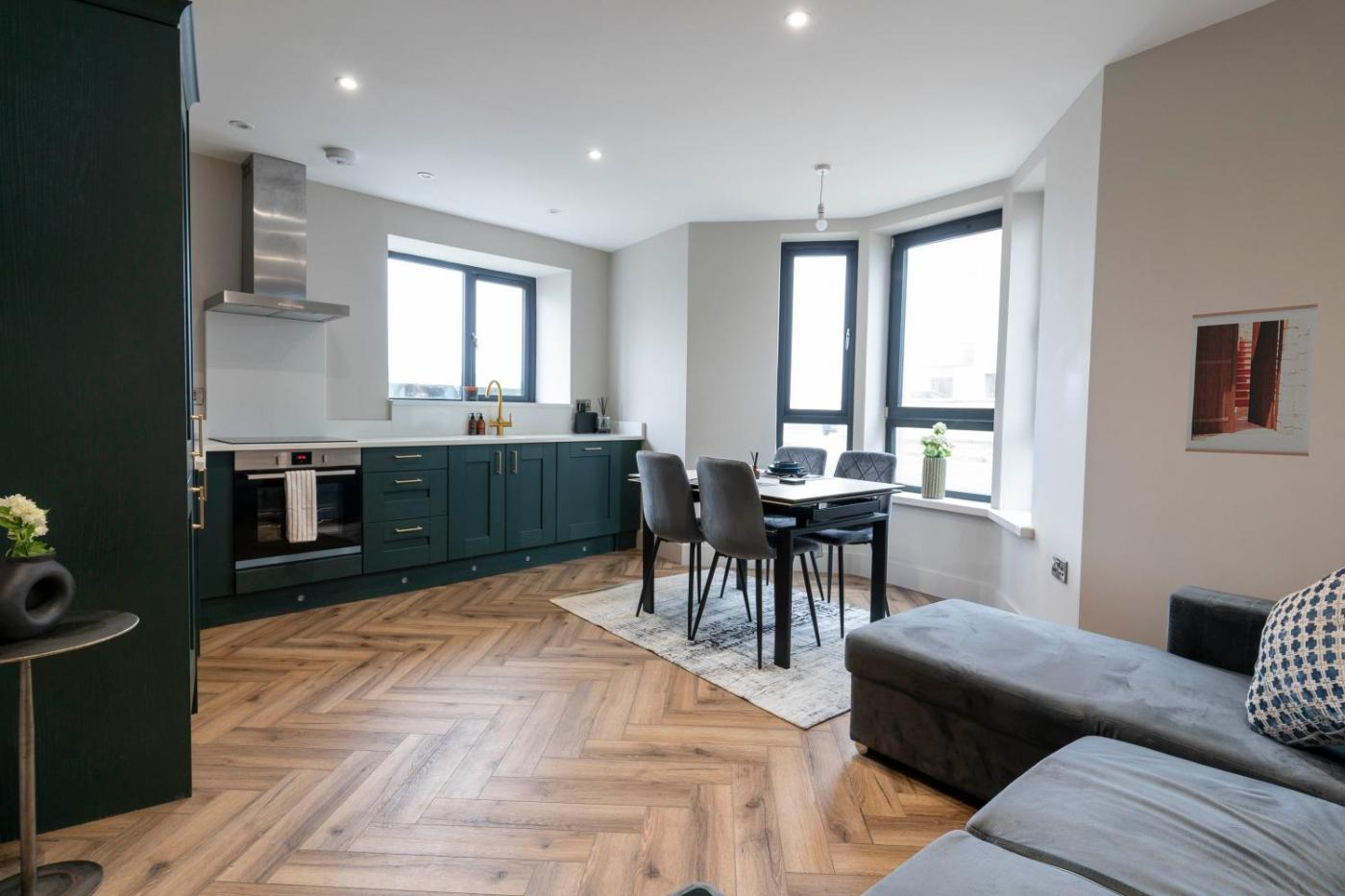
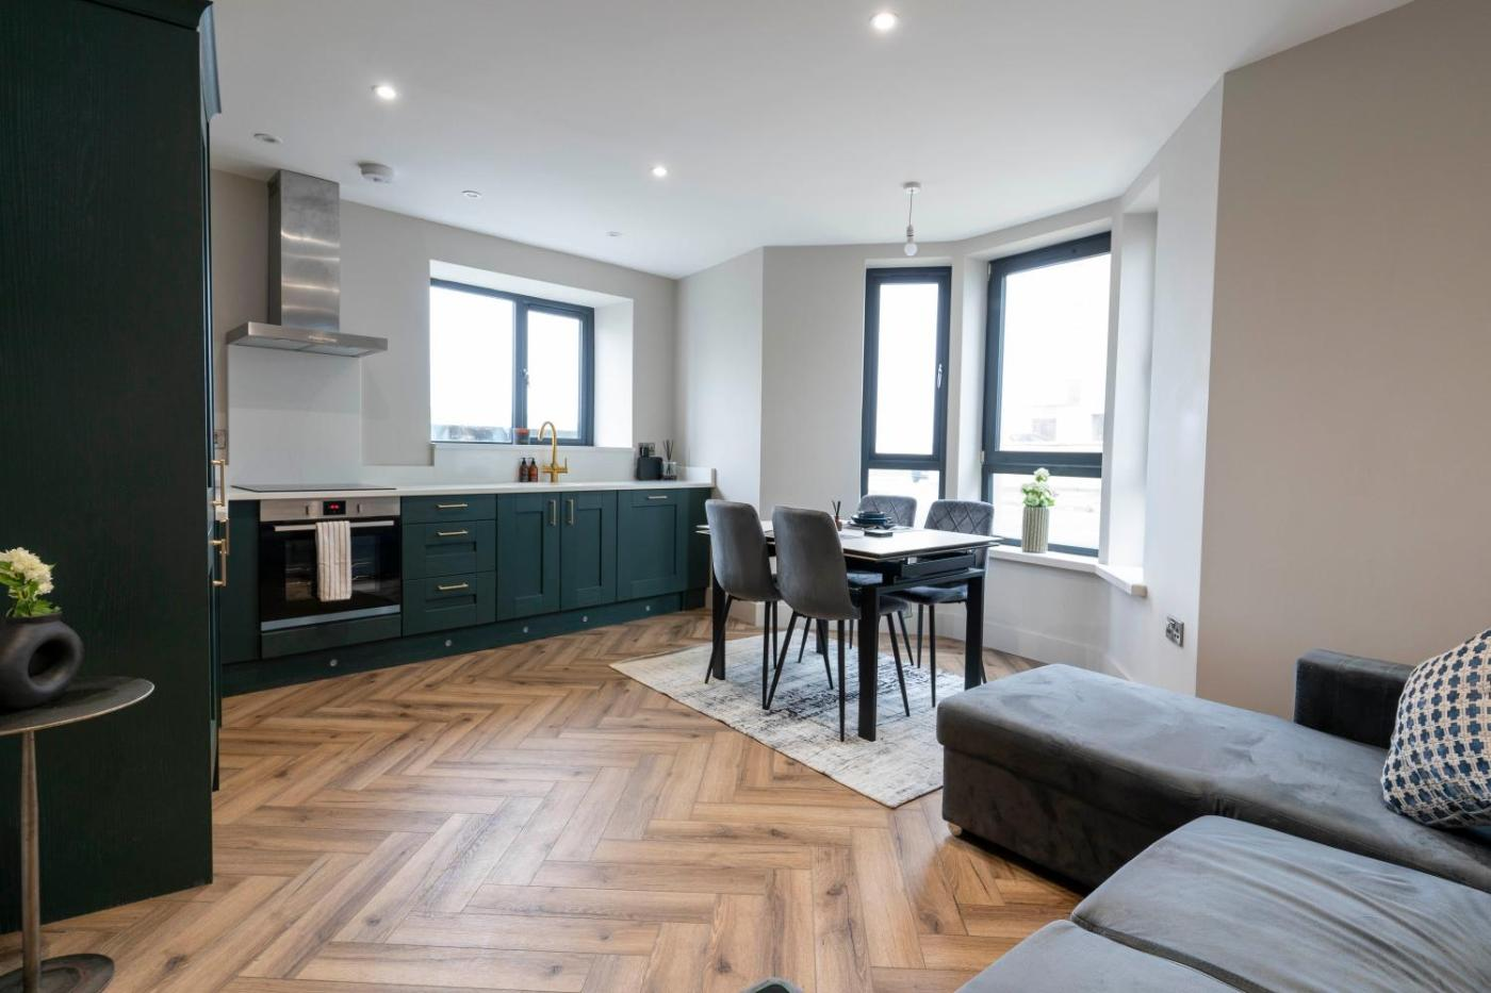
- wall art (1247, 381)
